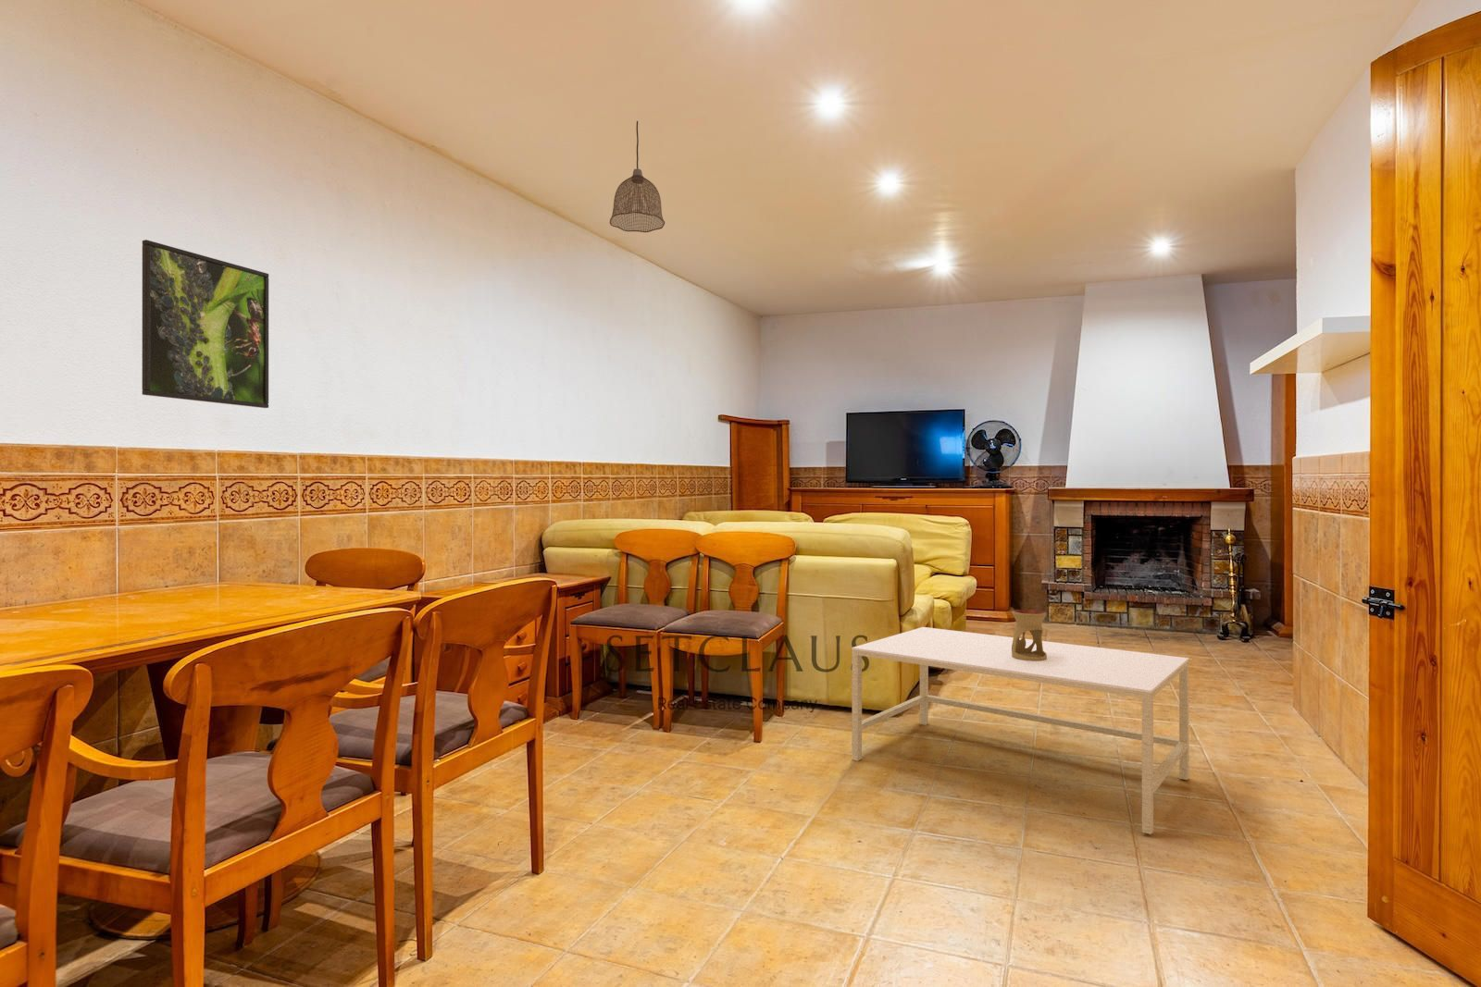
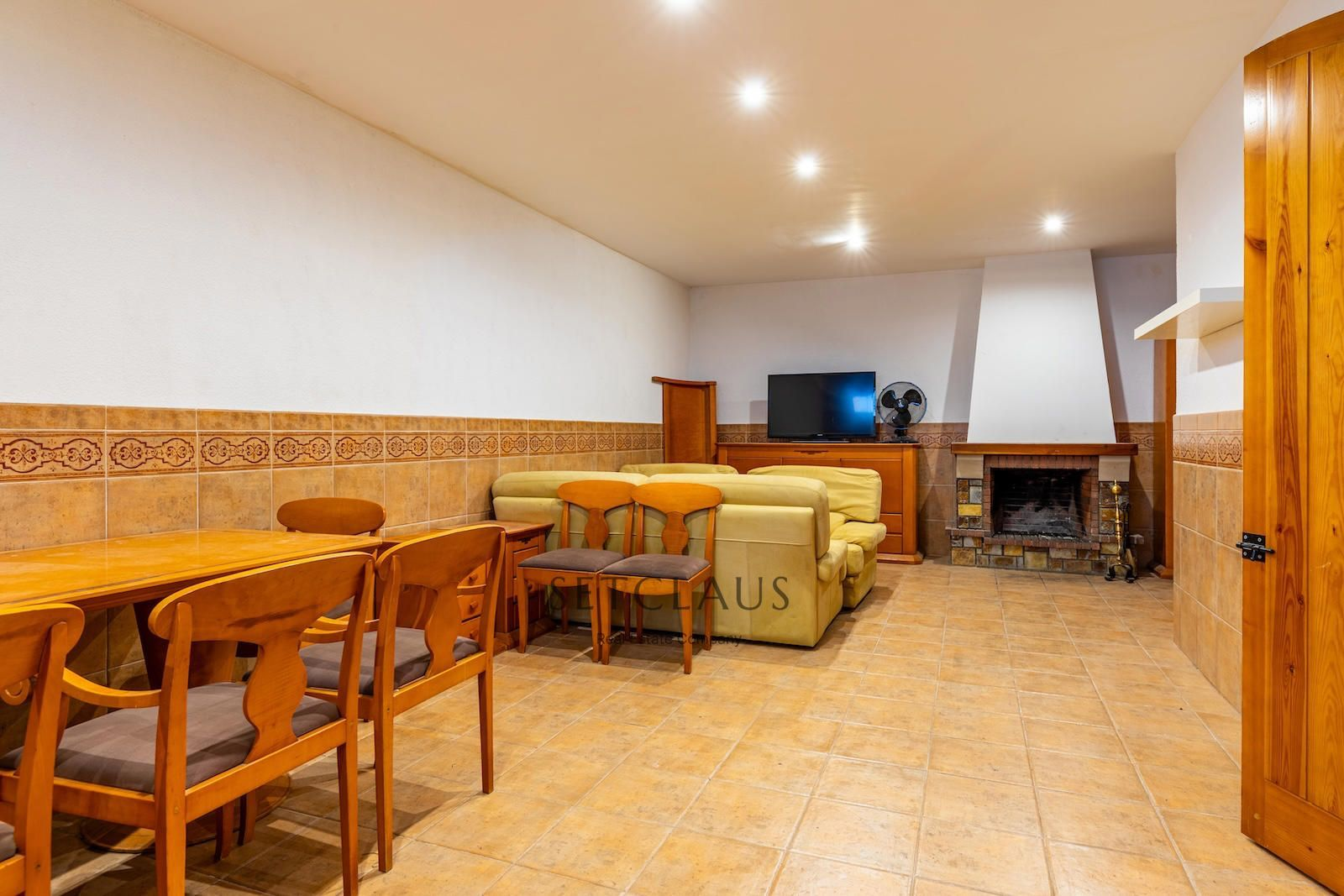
- oil burner (1030, 632)
- coffee table (1015, 711)
- pendant lamp (637, 172)
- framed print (209, 329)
